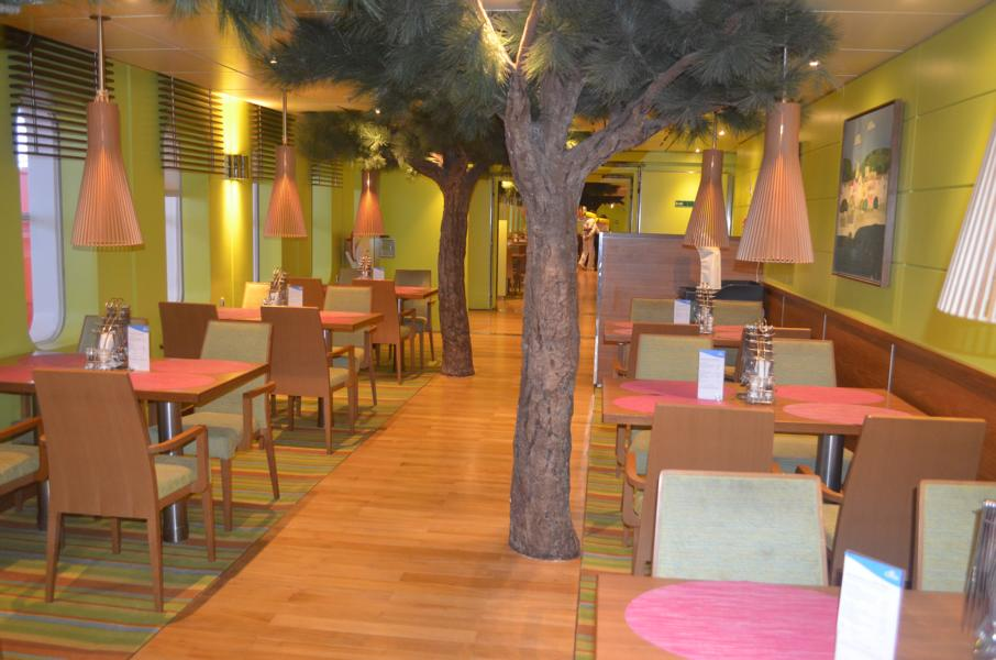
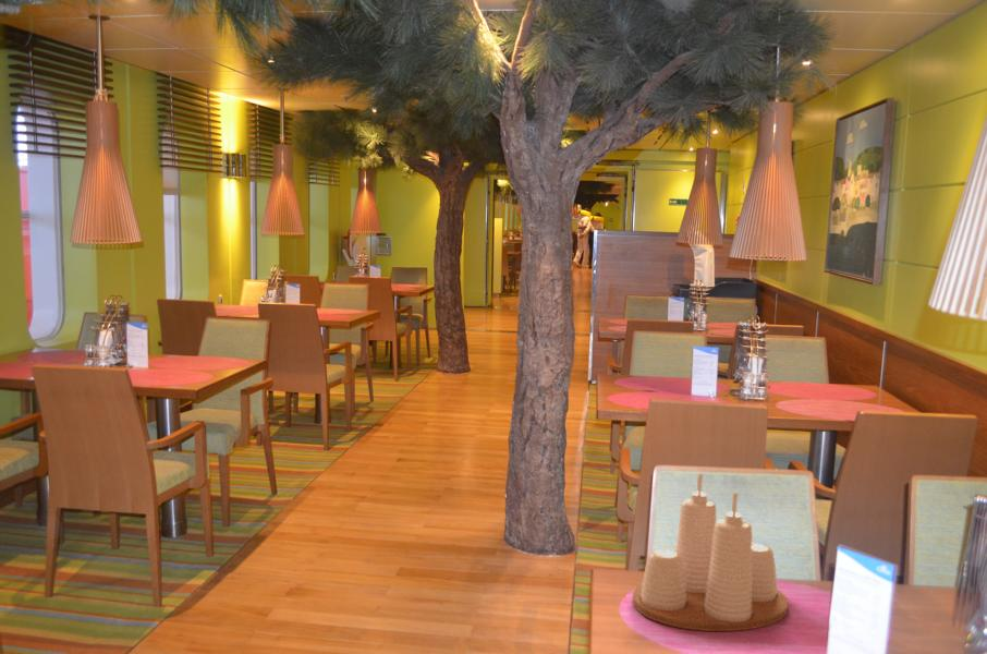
+ condiment set (712, 543)
